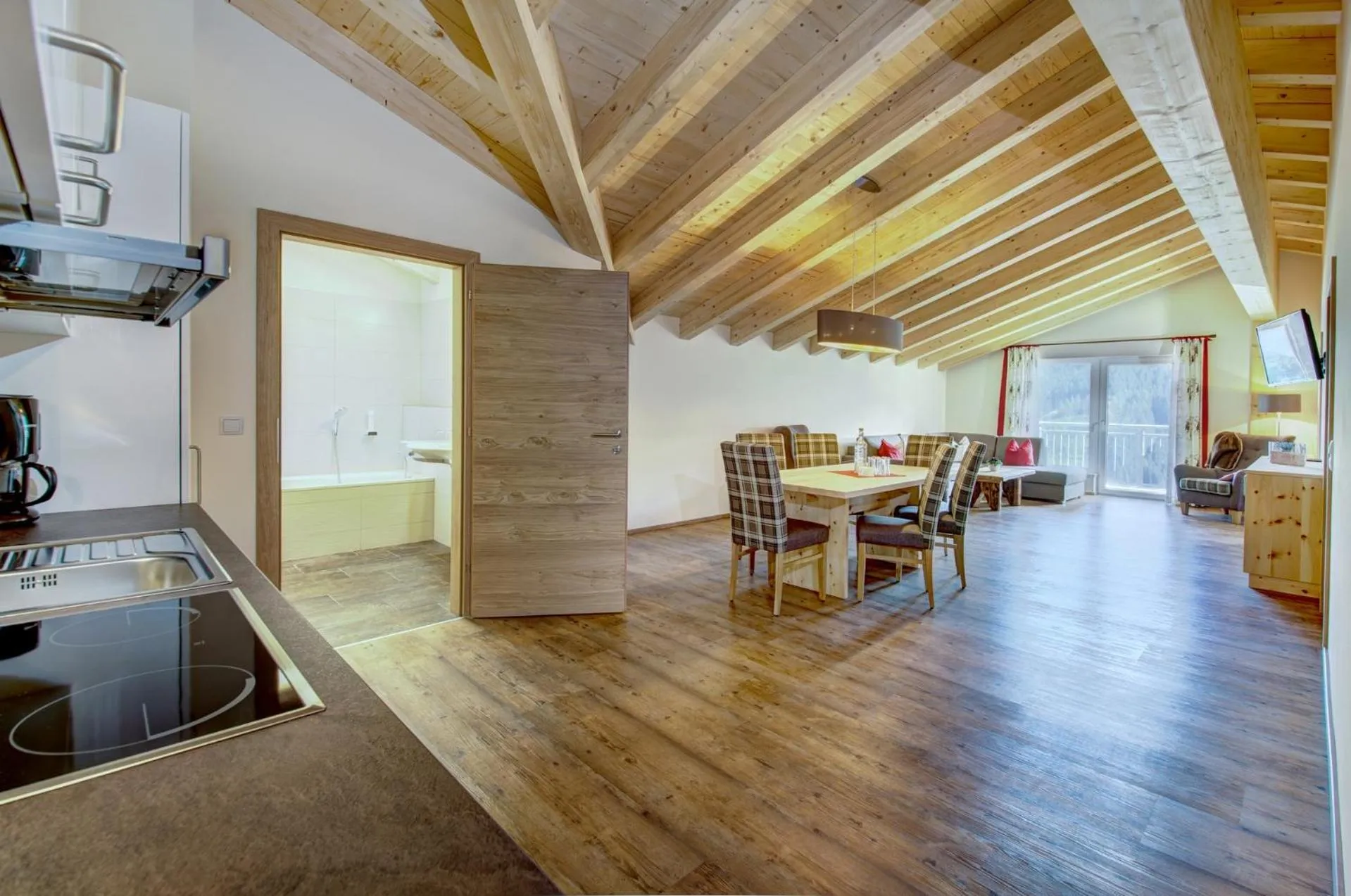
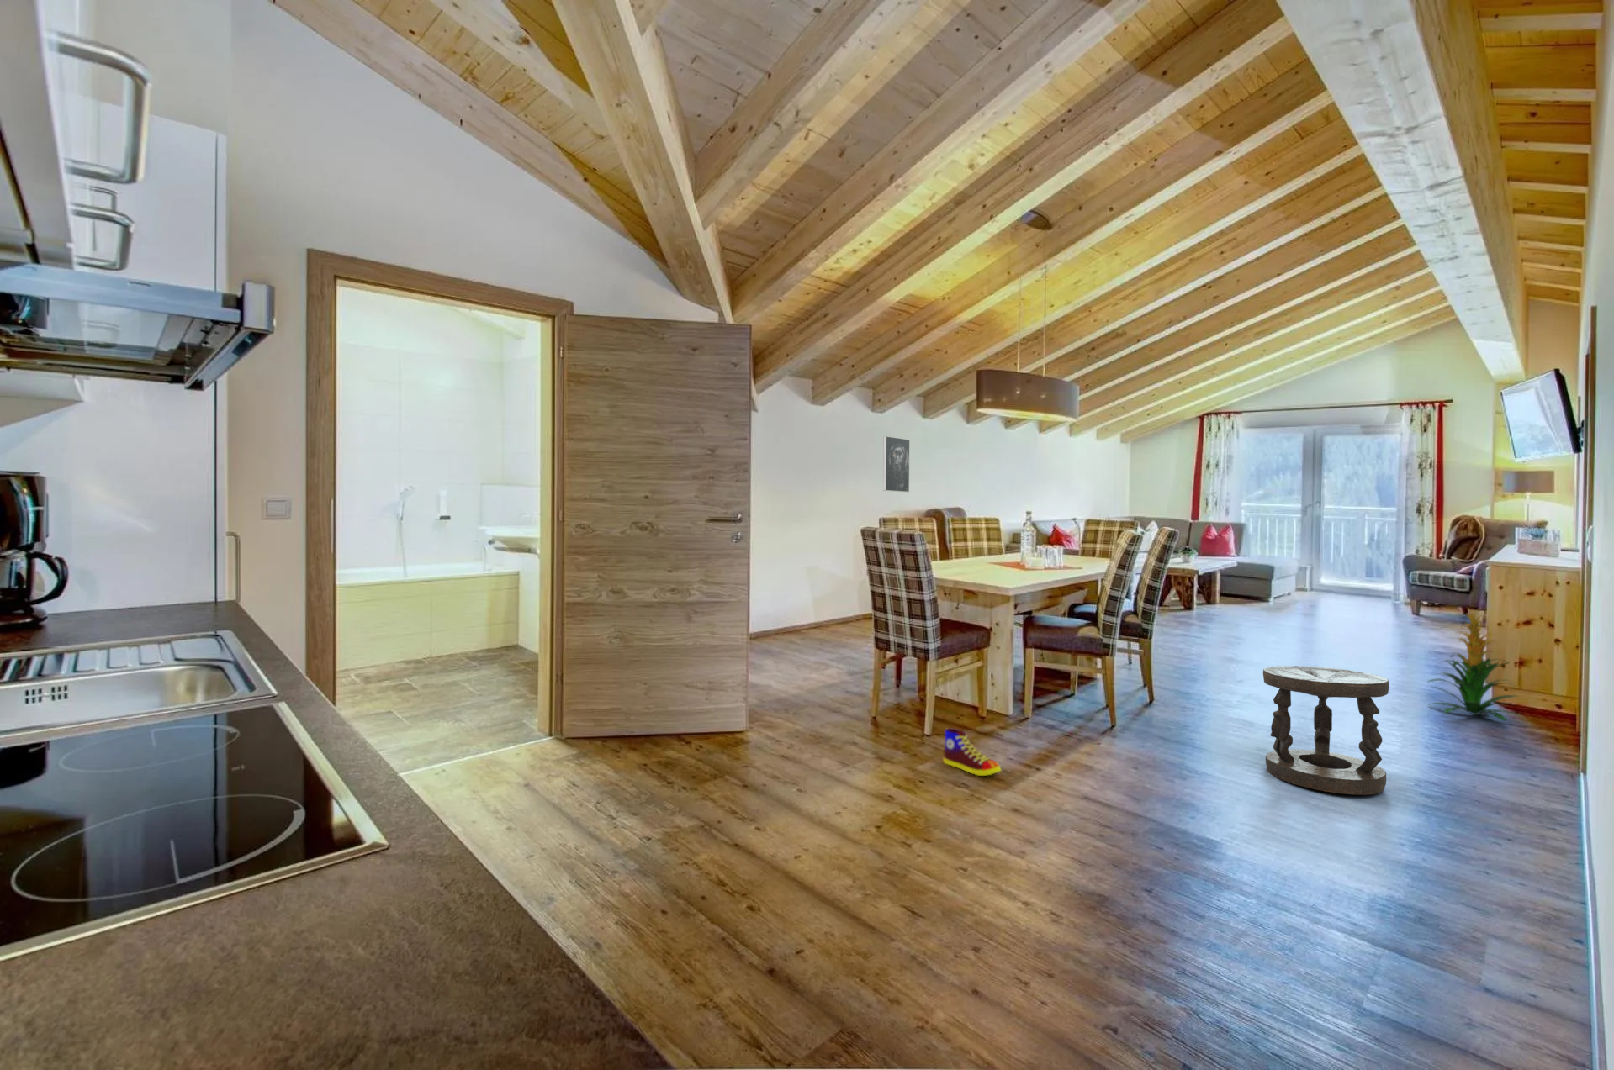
+ stool (1323, 725)
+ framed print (896, 465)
+ shoe (970, 751)
+ indoor plant (1474, 660)
